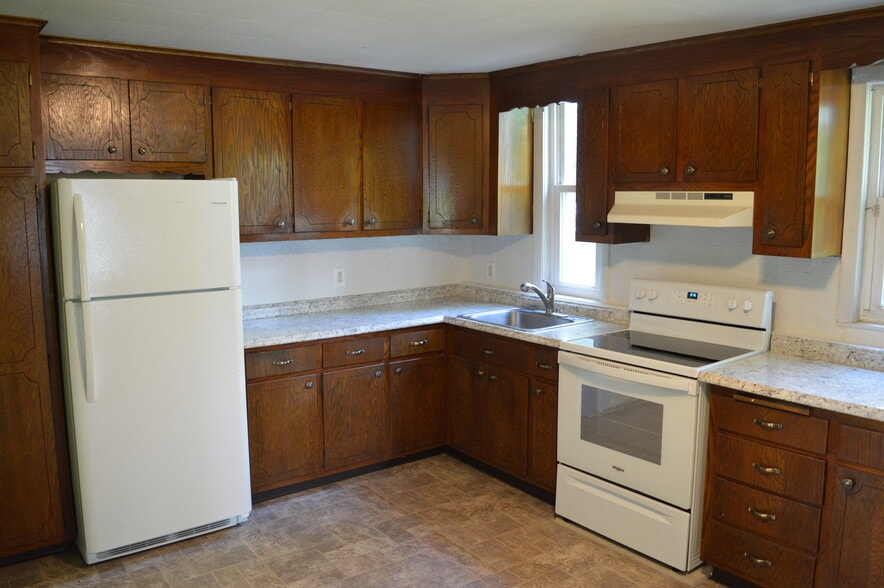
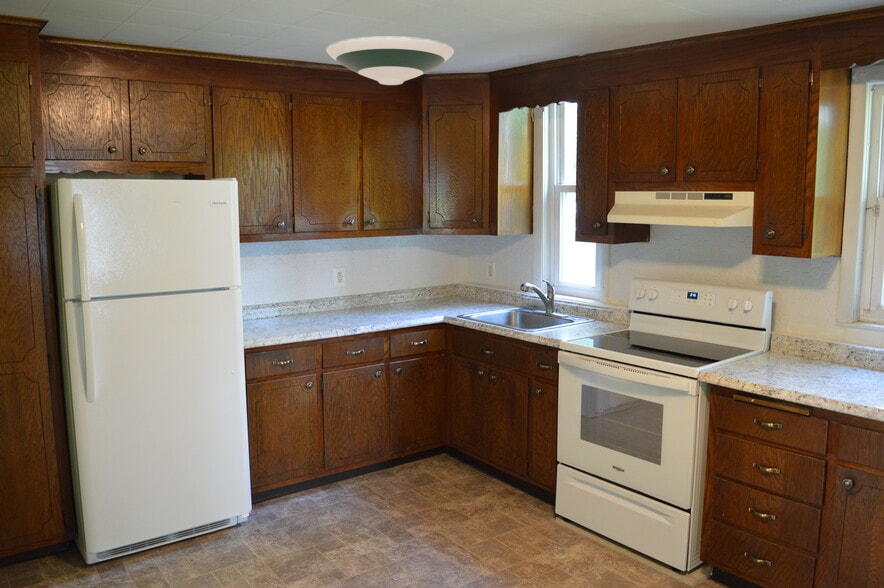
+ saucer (390, 67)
